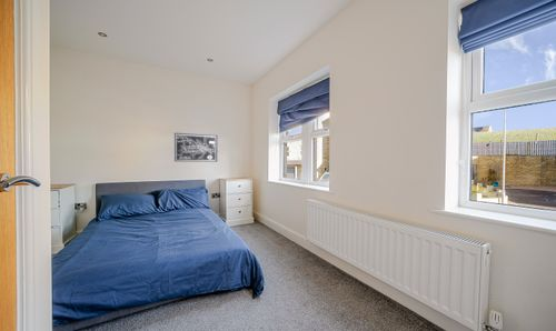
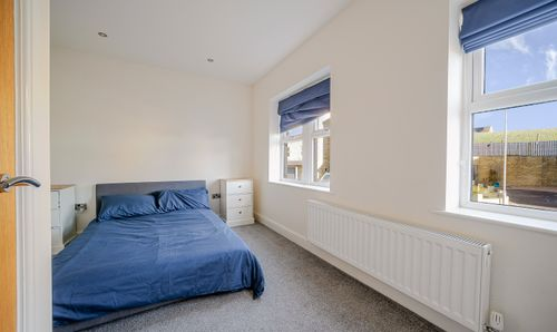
- wall art (196, 148)
